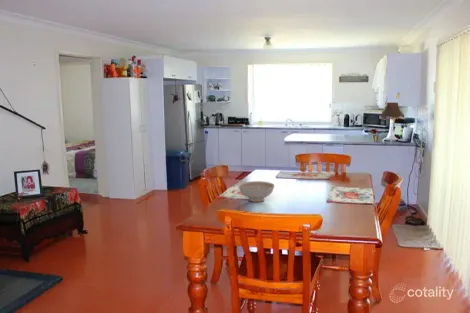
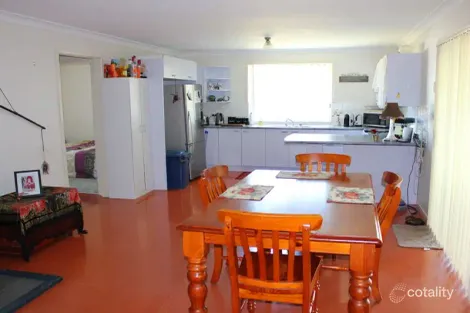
- decorative bowl (256, 192)
